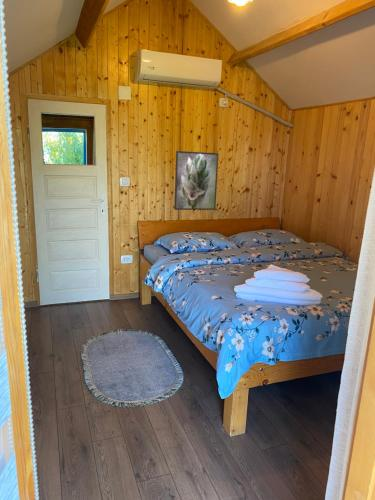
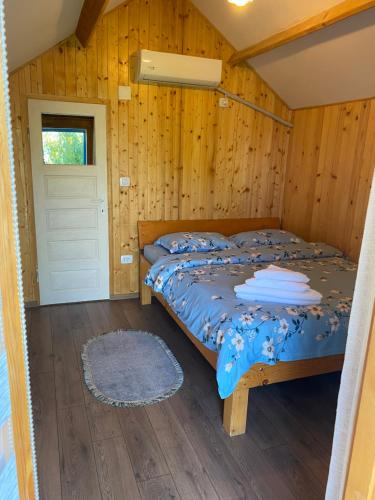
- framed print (196, 181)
